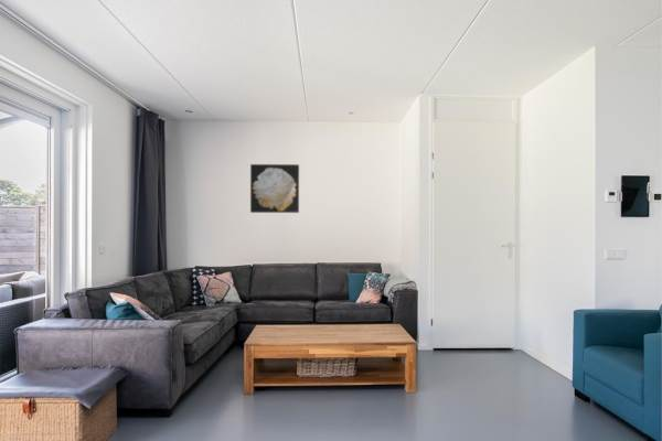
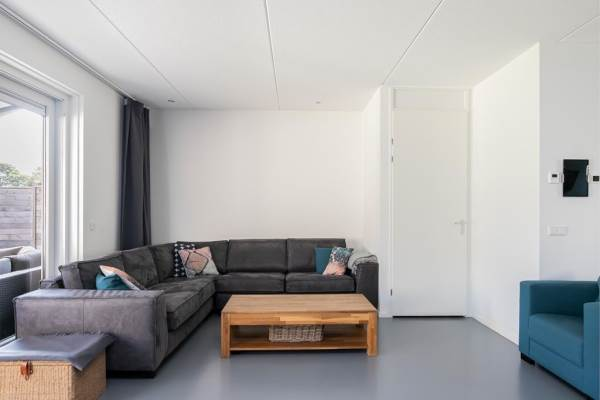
- wall art (275, 189)
